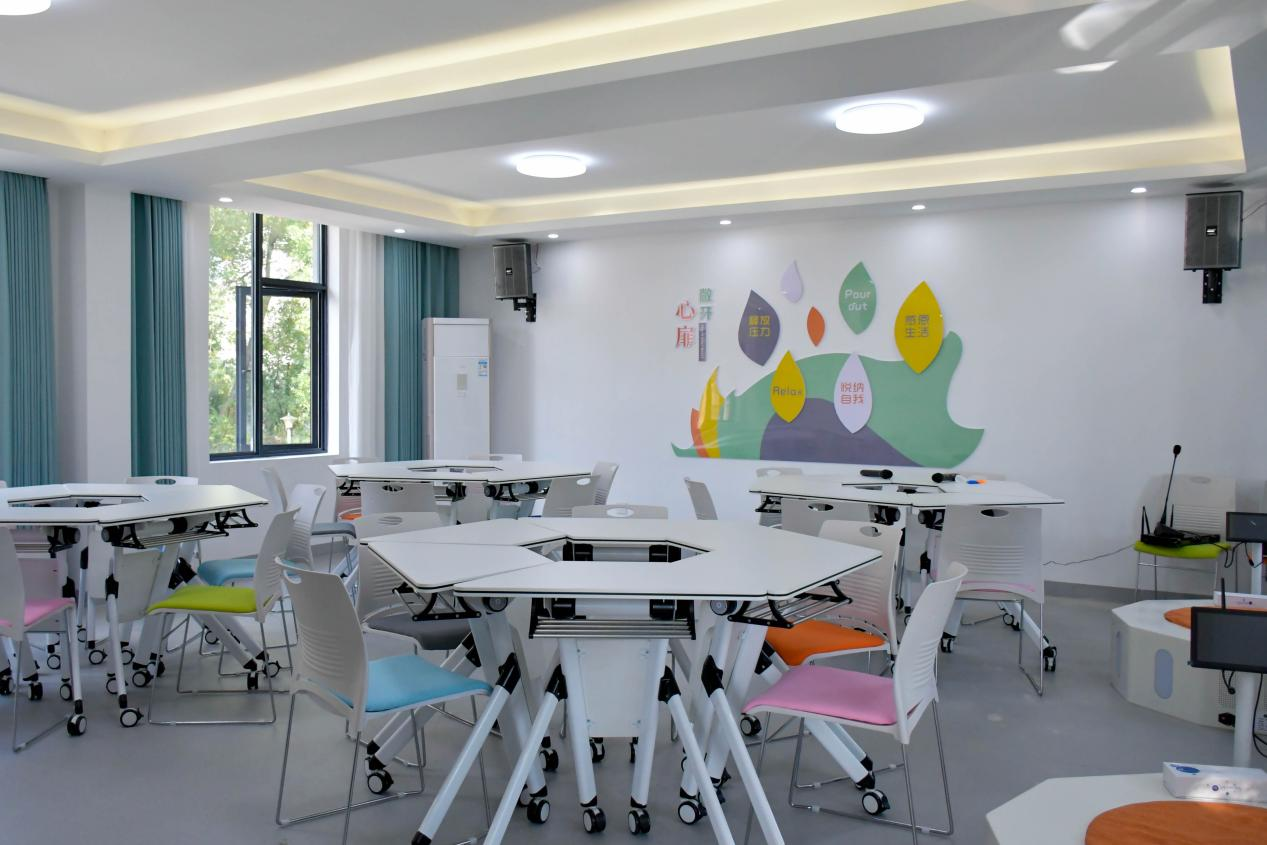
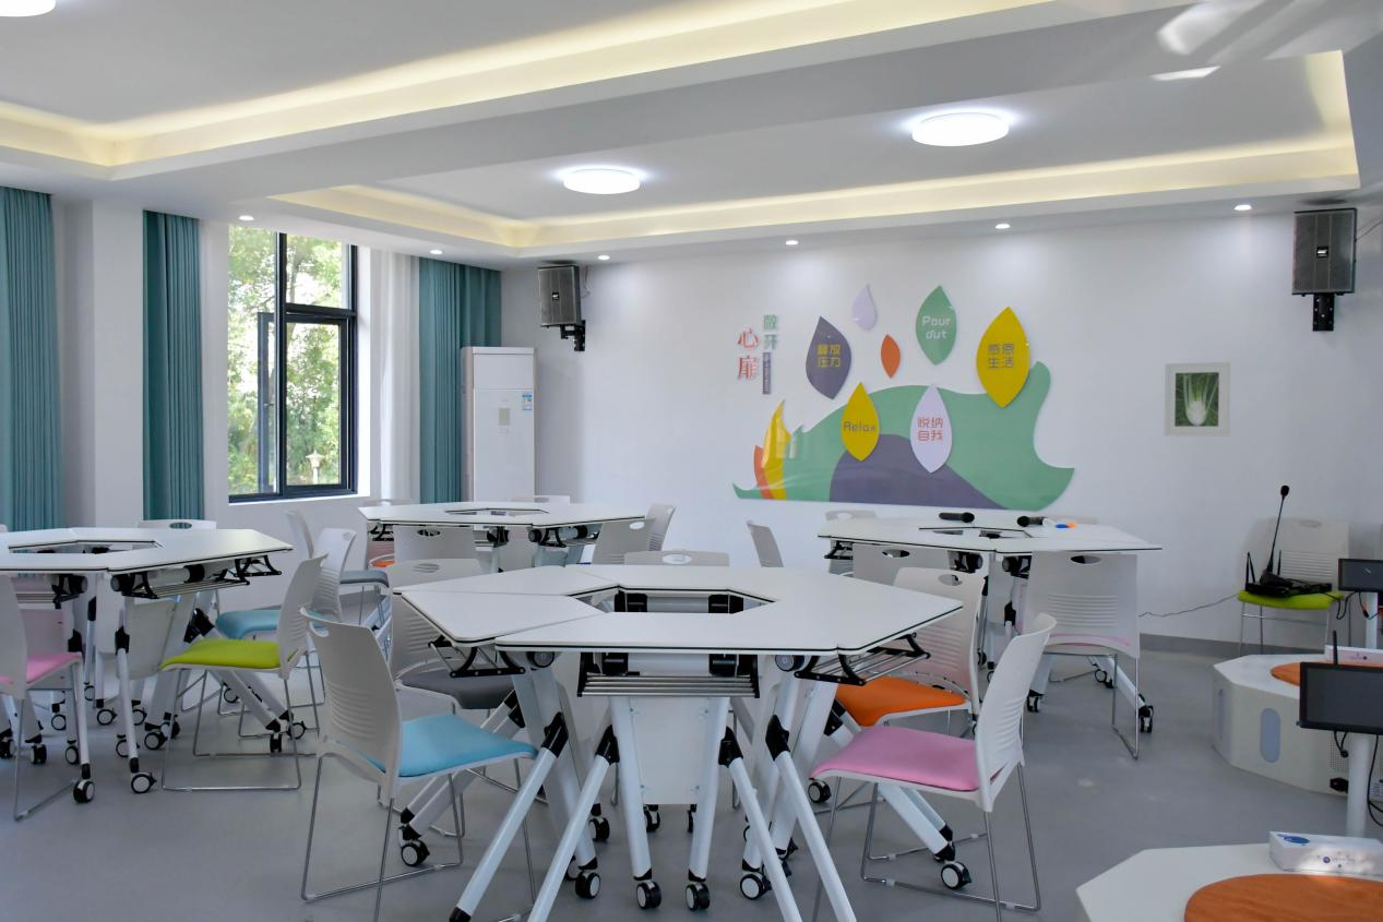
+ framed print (1196, 399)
